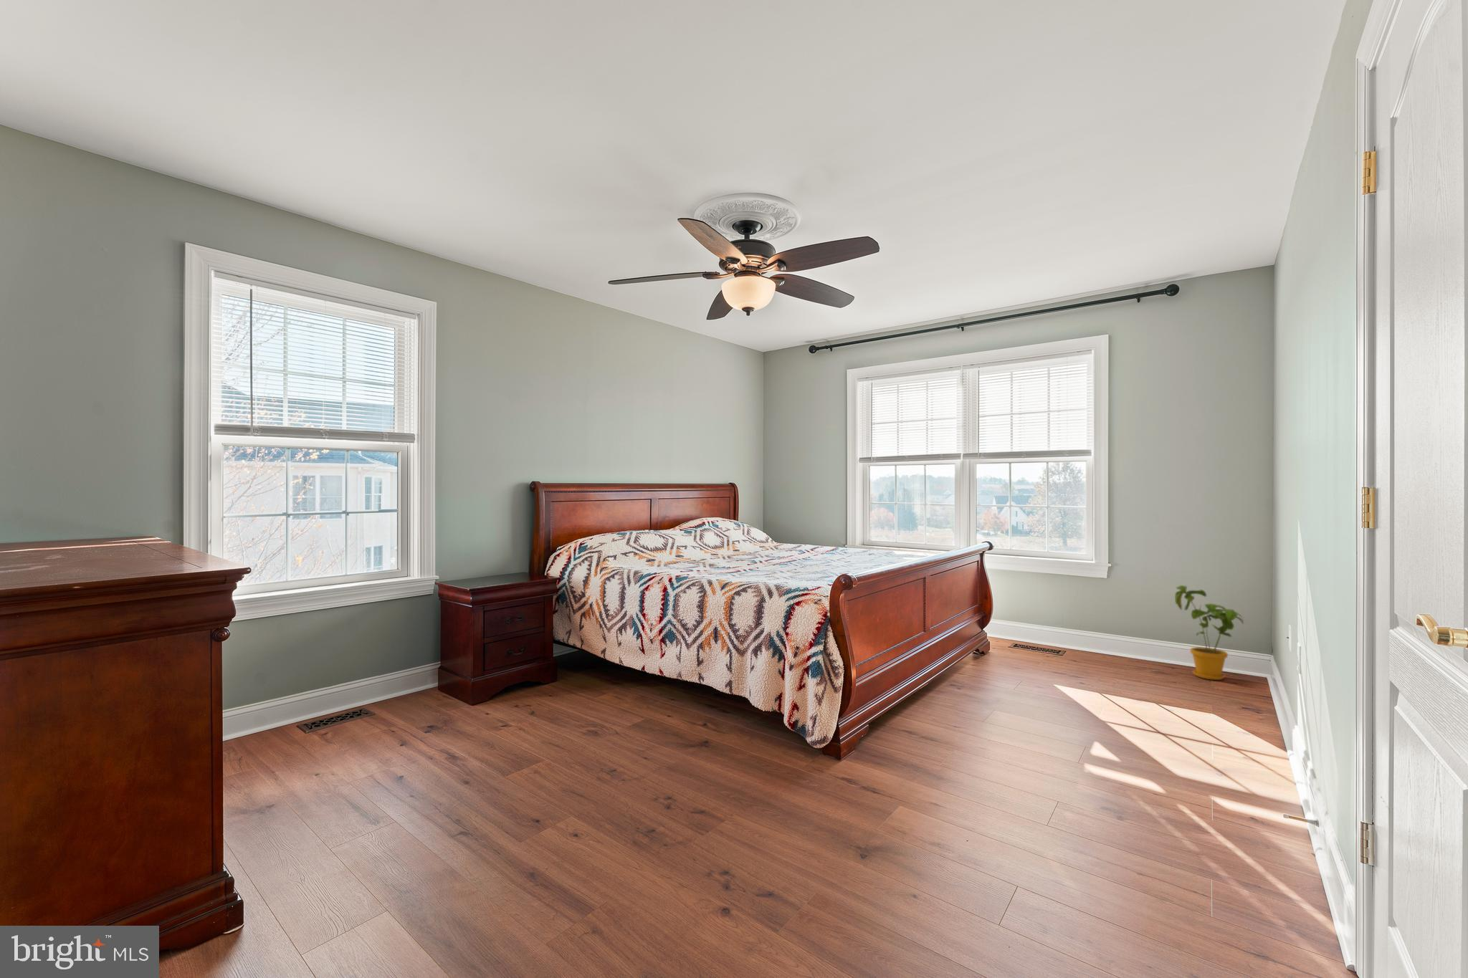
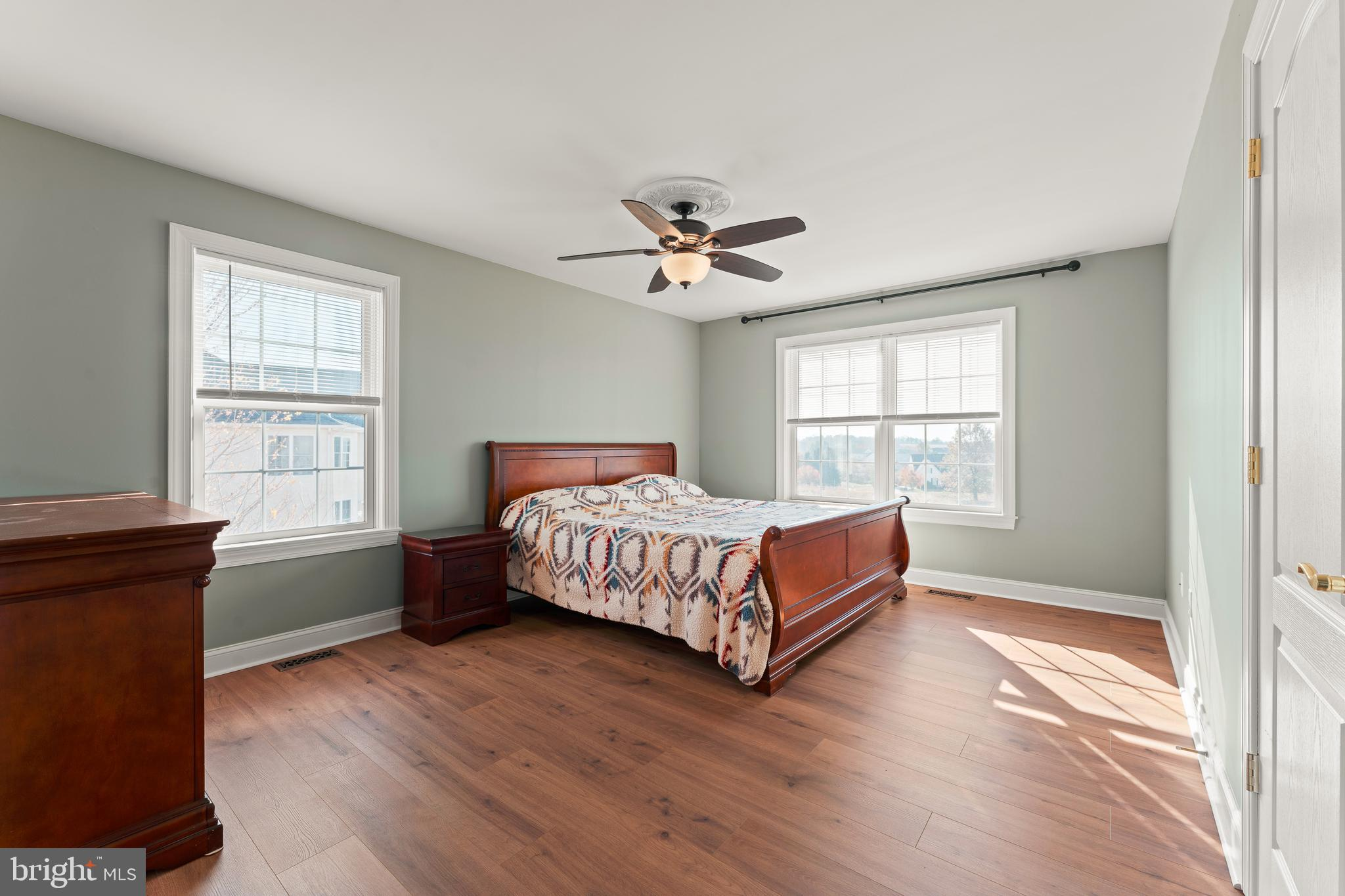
- house plant (1206, 629)
